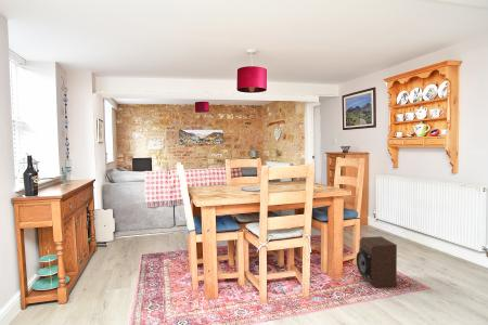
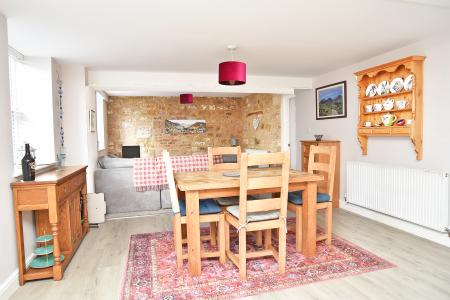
- speaker (374, 261)
